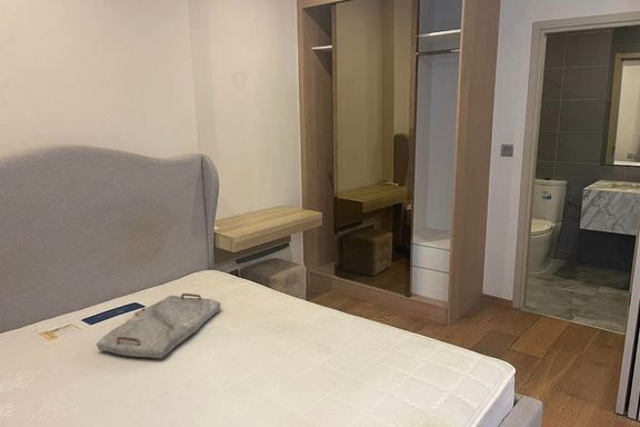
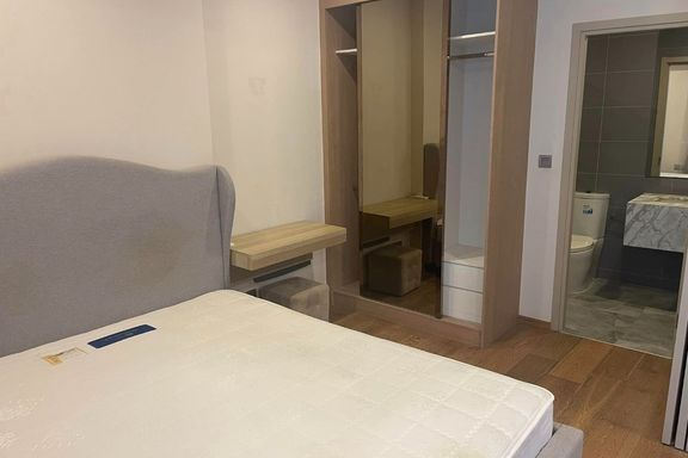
- serving tray (157, 320)
